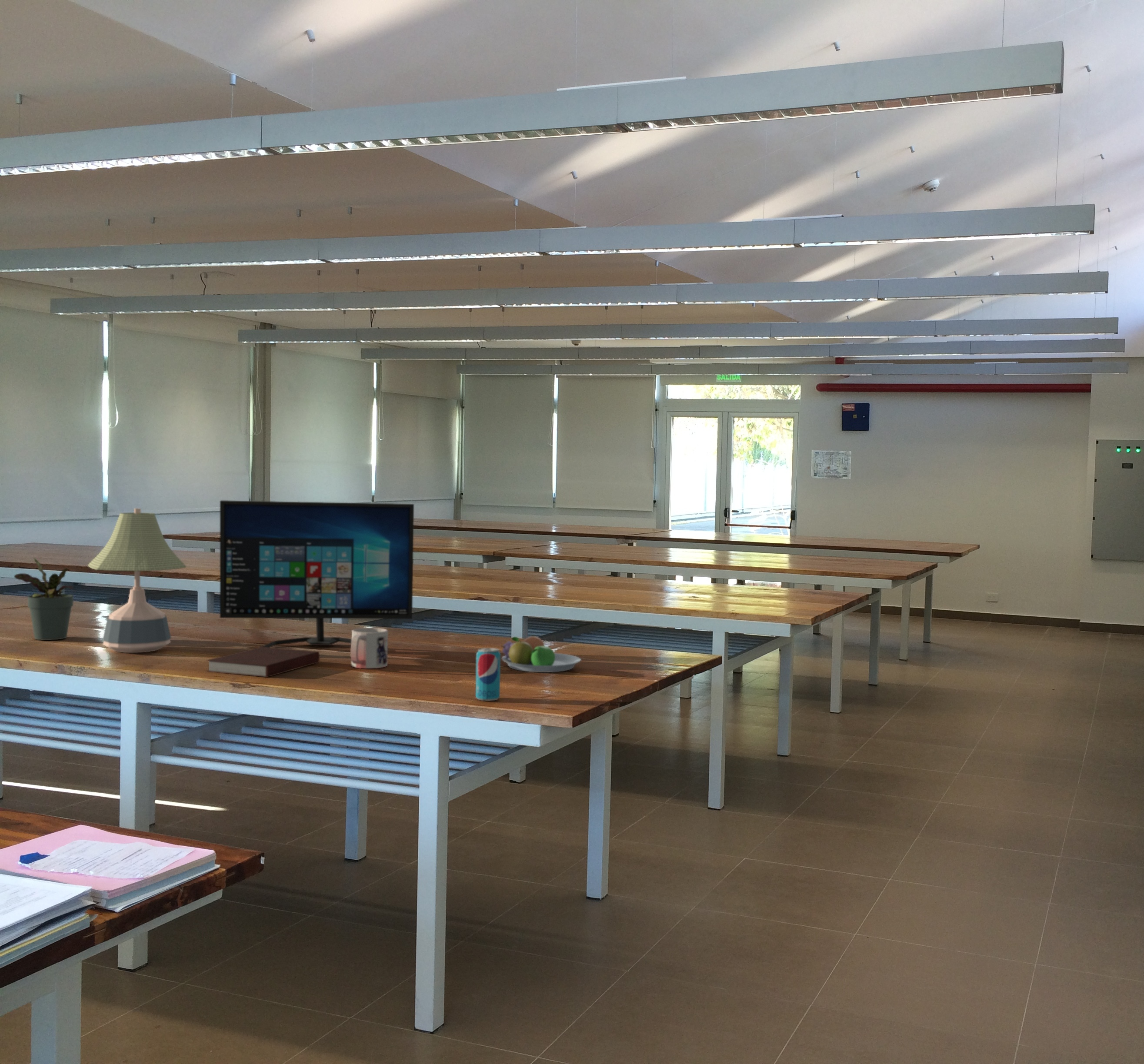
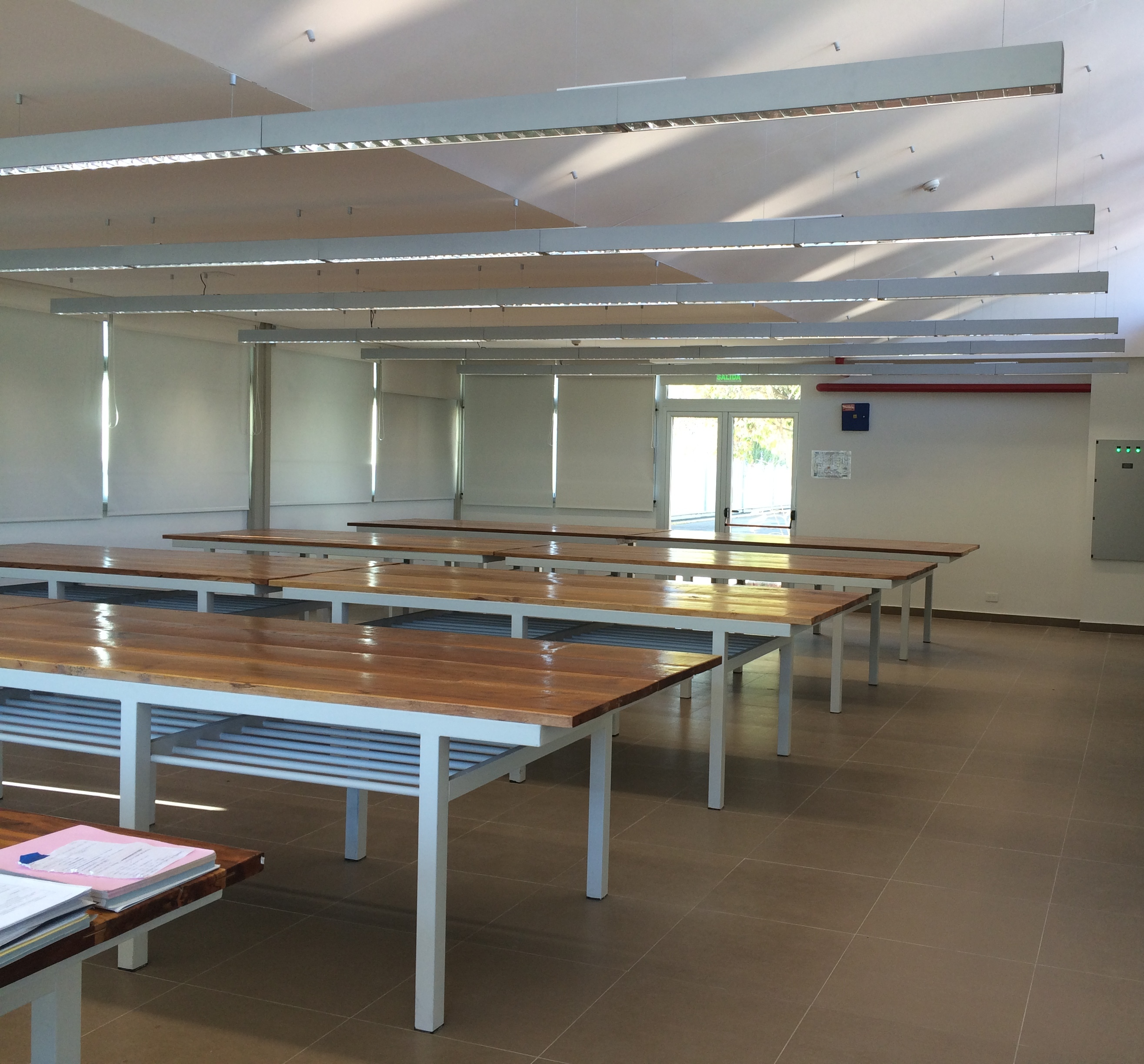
- computer monitor (318, 575)
- fruit bowl (540, 651)
- beverage can (488, 674)
- potted plant (43, 597)
- notebook (264, 661)
- desk lamp (137, 579)
- mug (366, 648)
